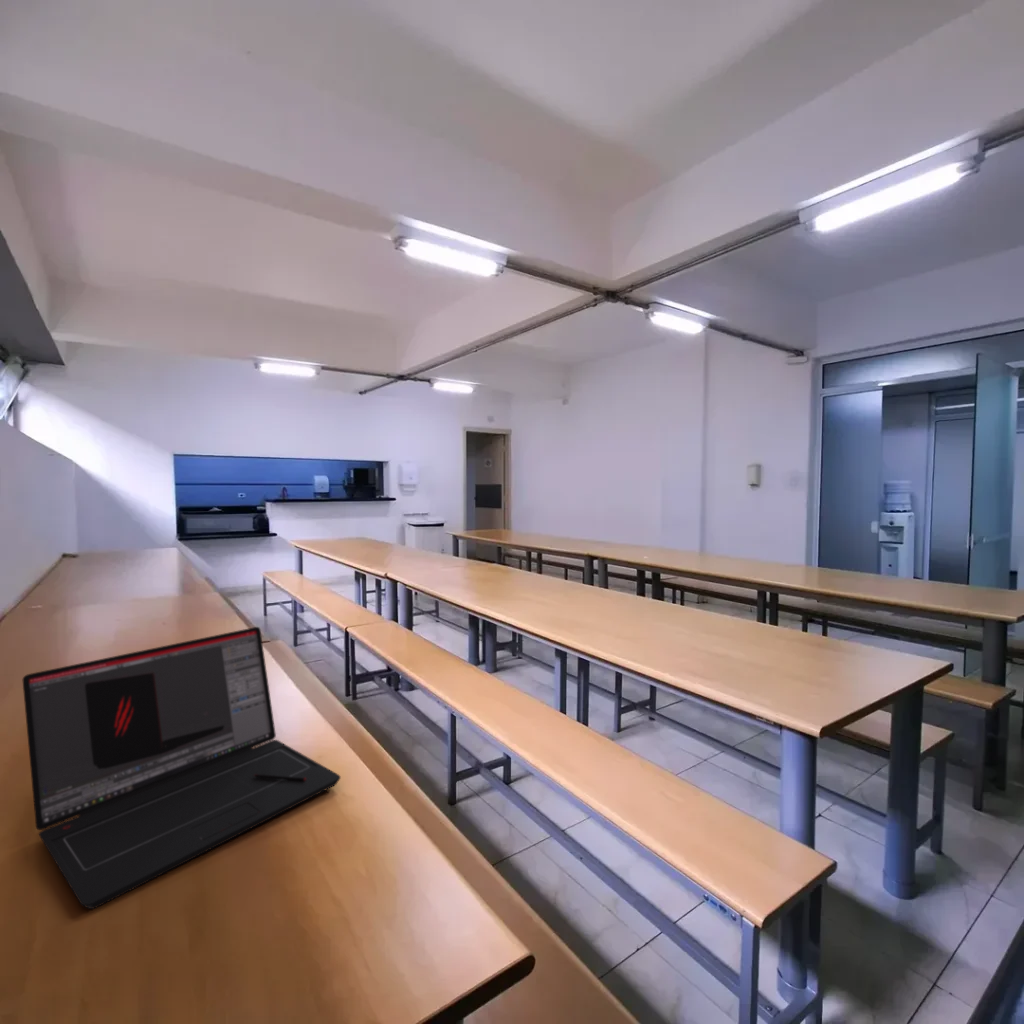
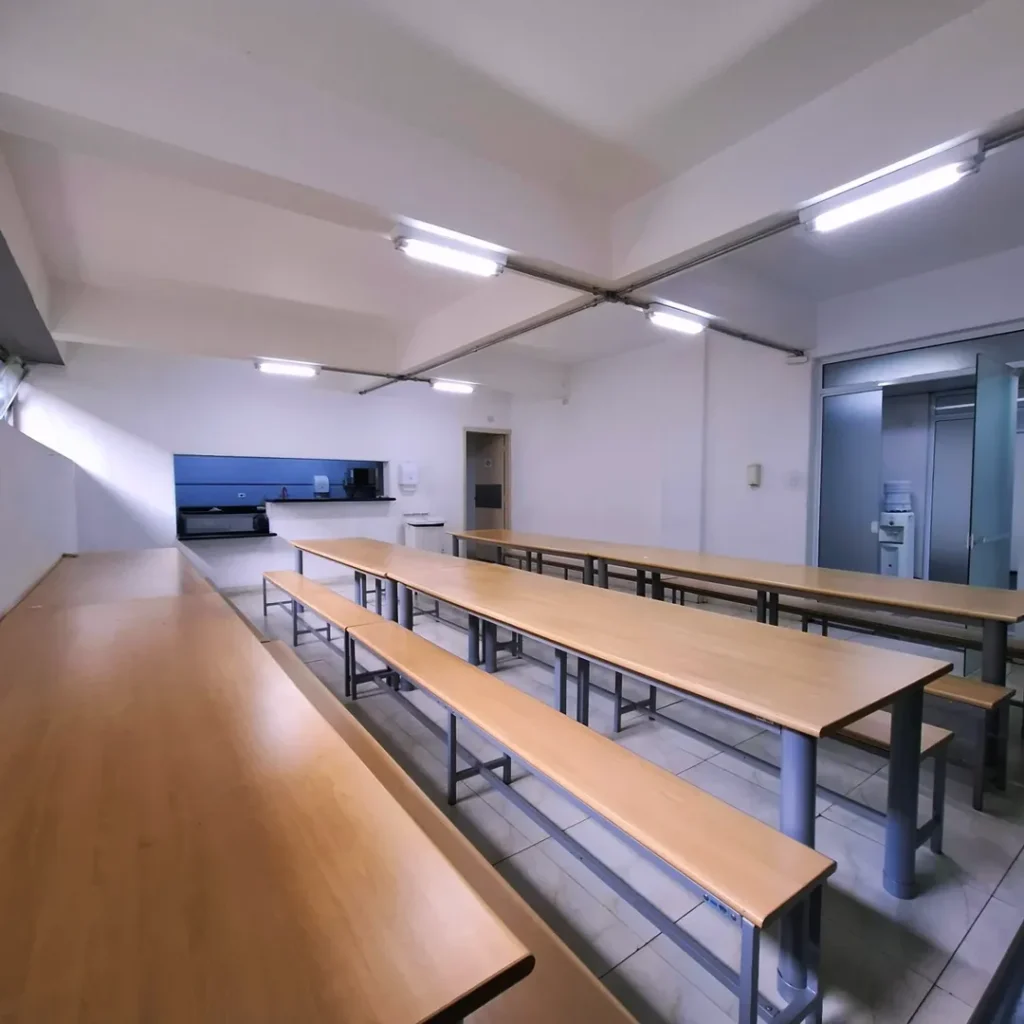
- laptop (193, 733)
